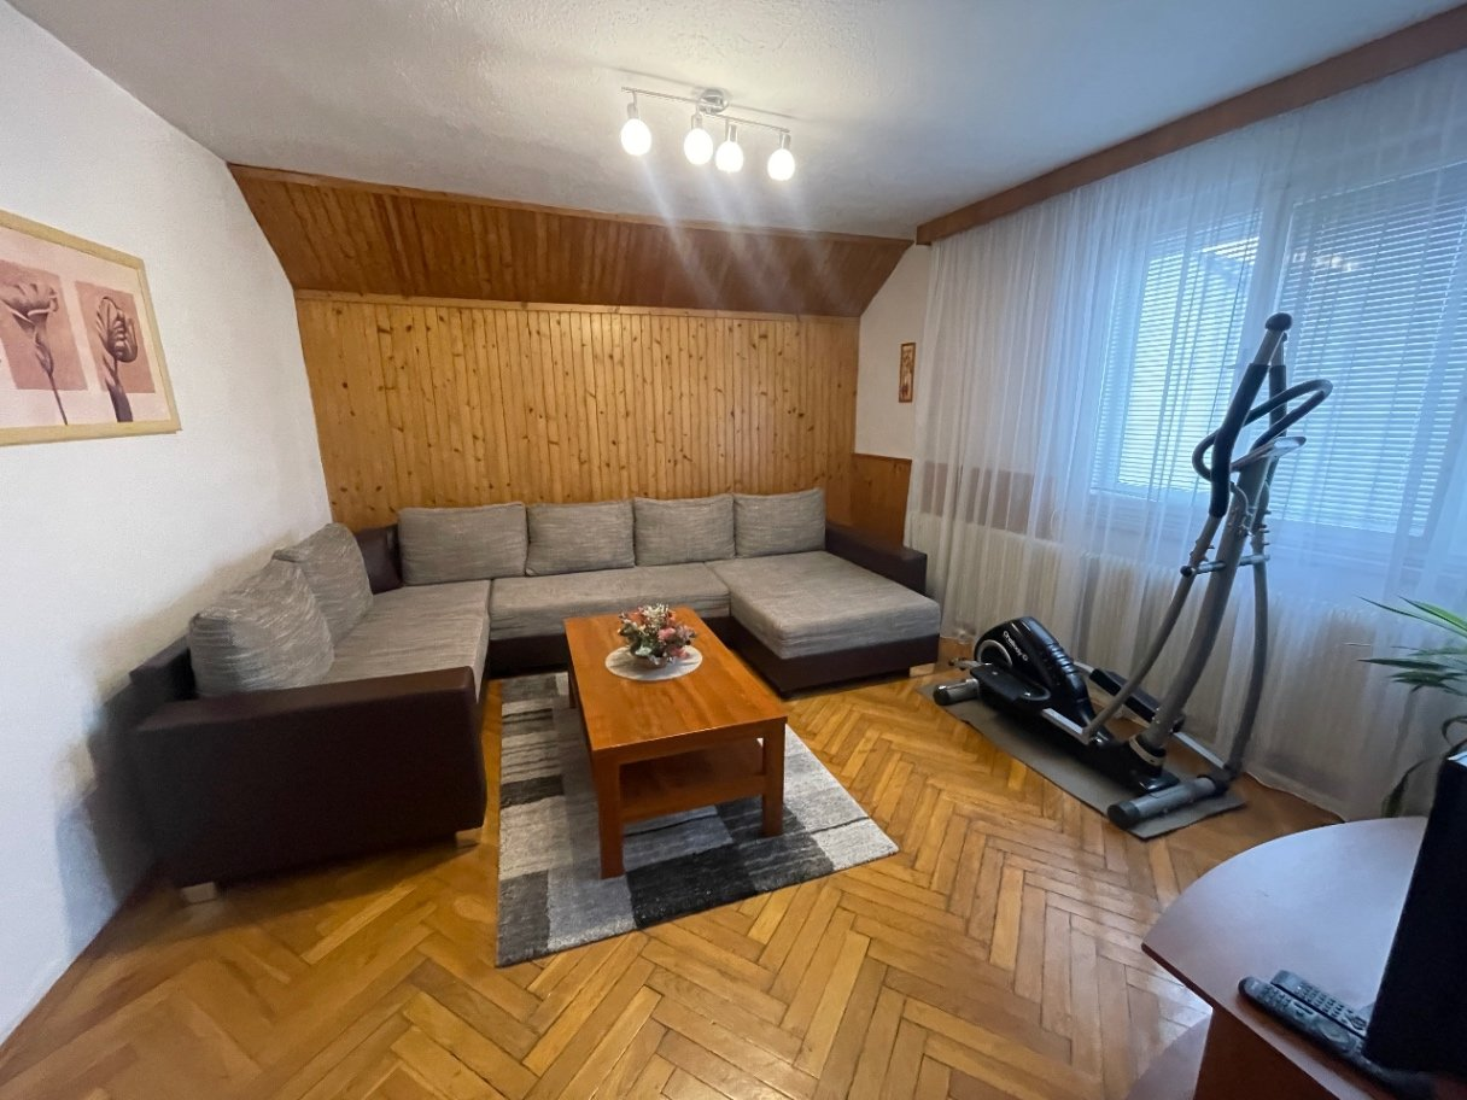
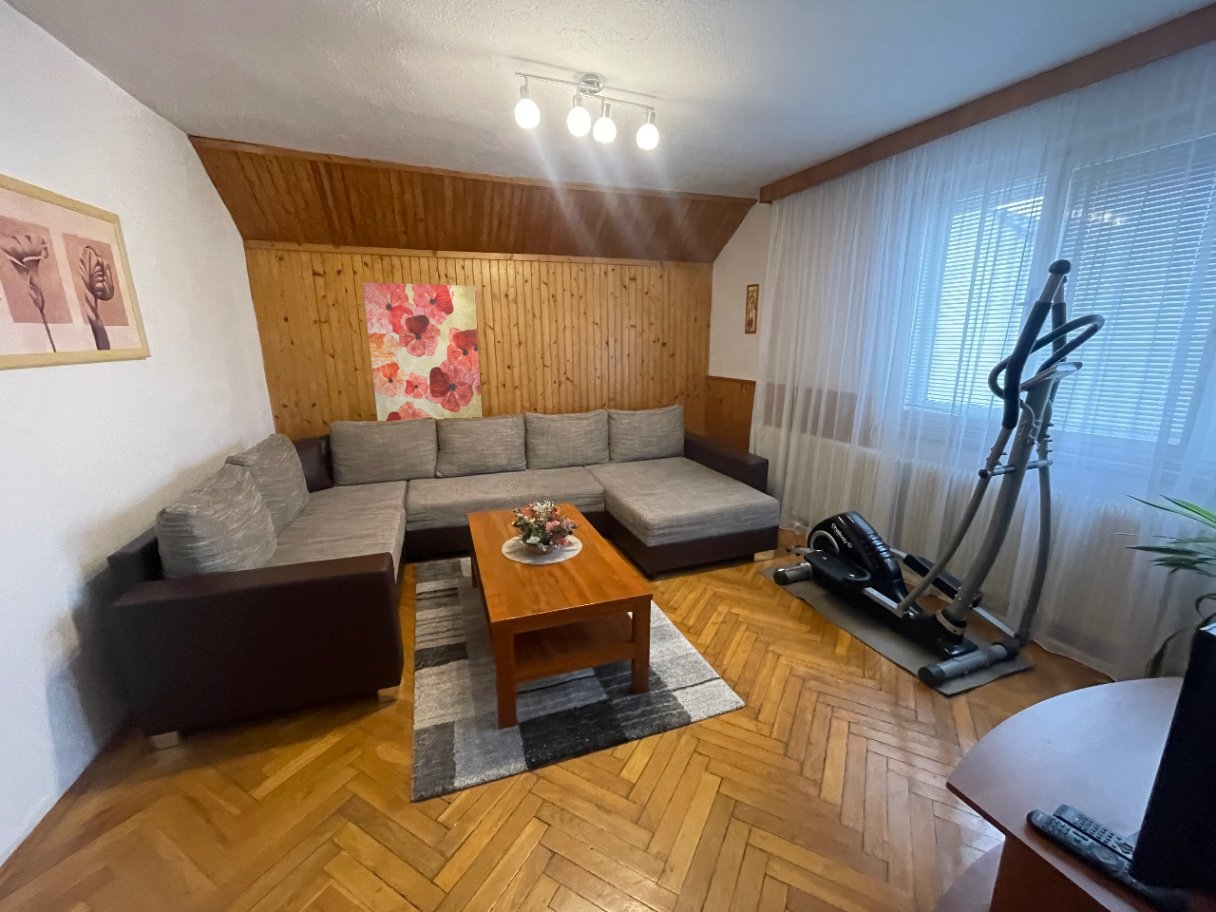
+ wall art (426, 355)
